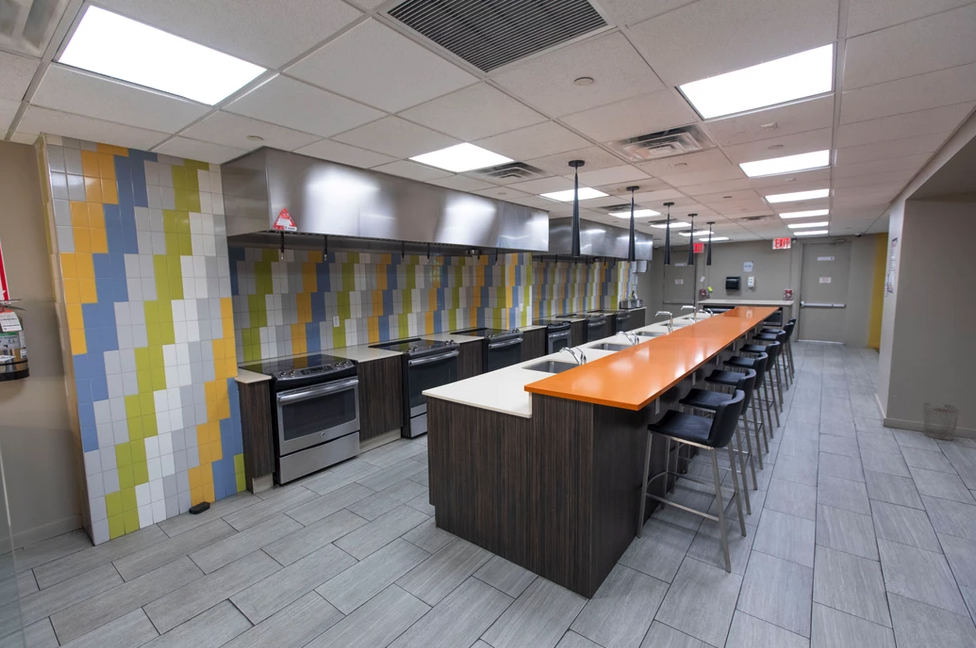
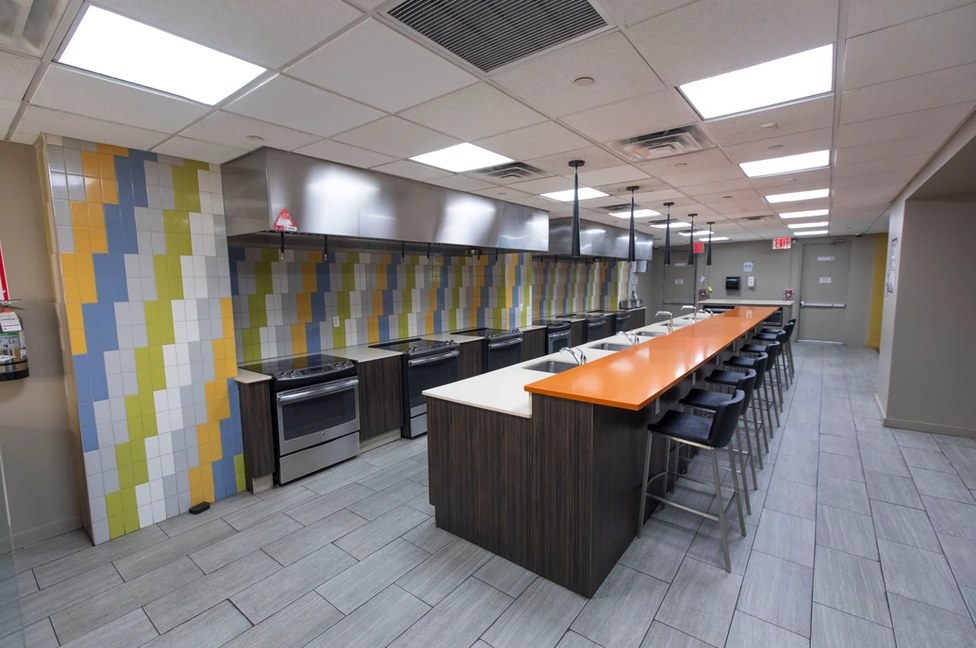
- wastebasket (939, 421)
